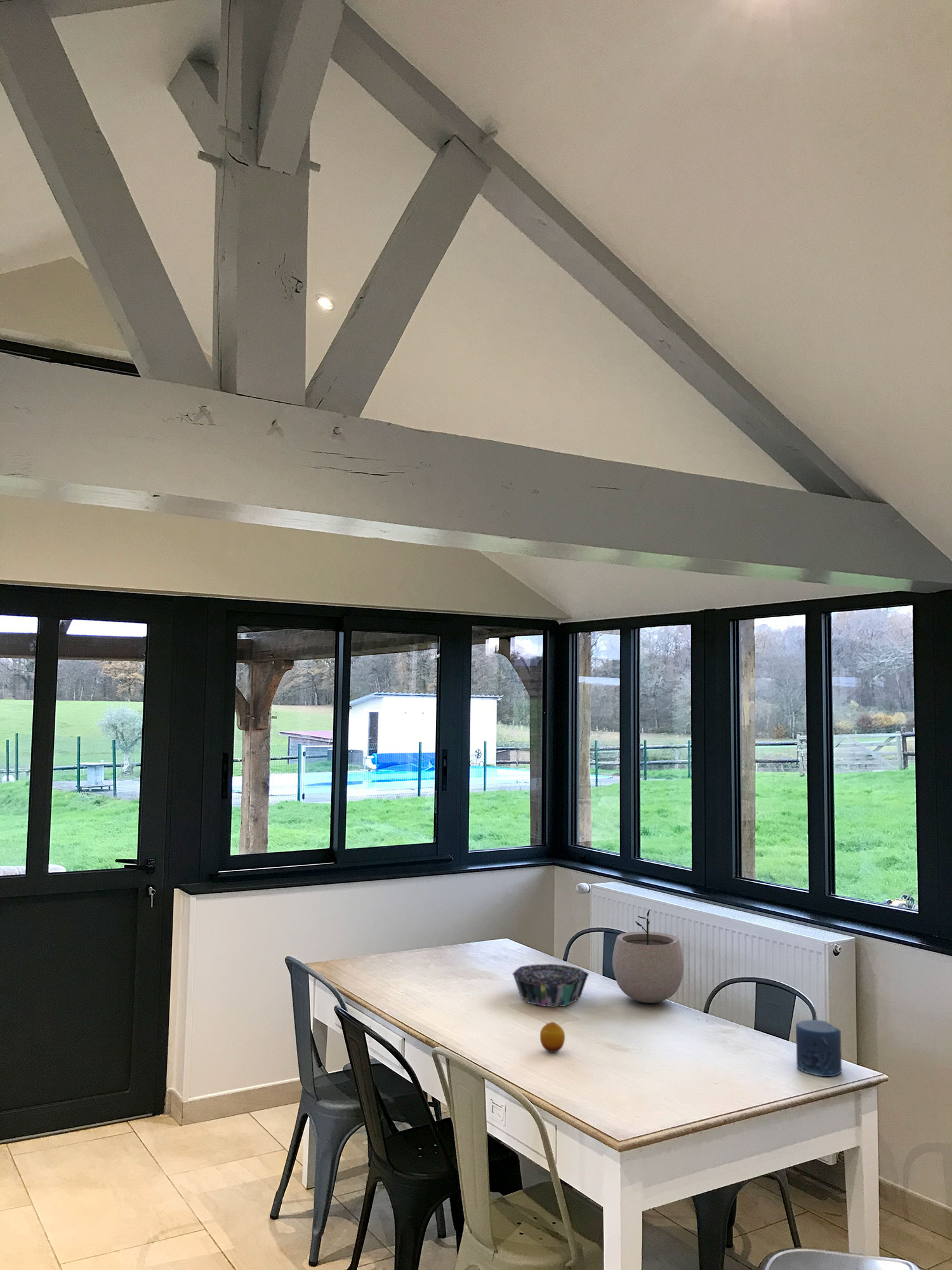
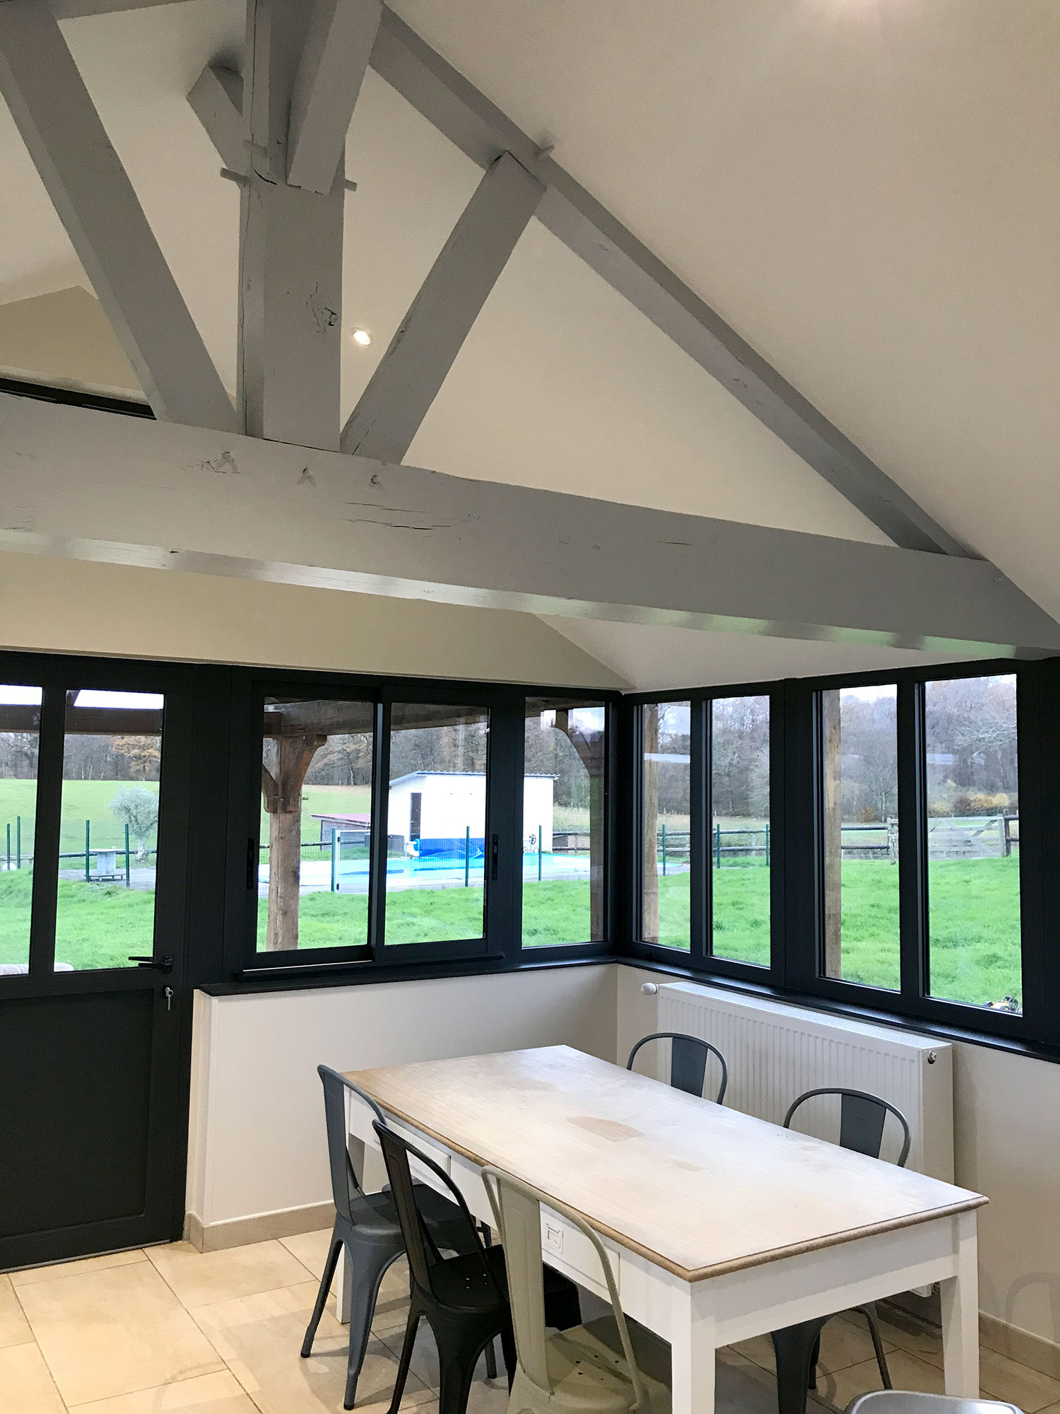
- plant pot (647, 955)
- fruit (552, 1037)
- decorative bowl (550, 986)
- candle (818, 1047)
